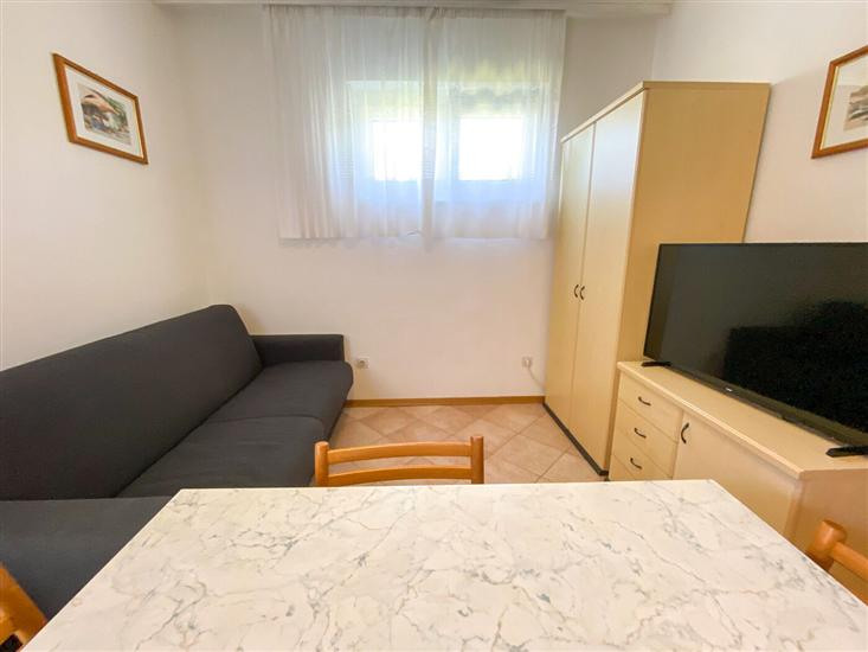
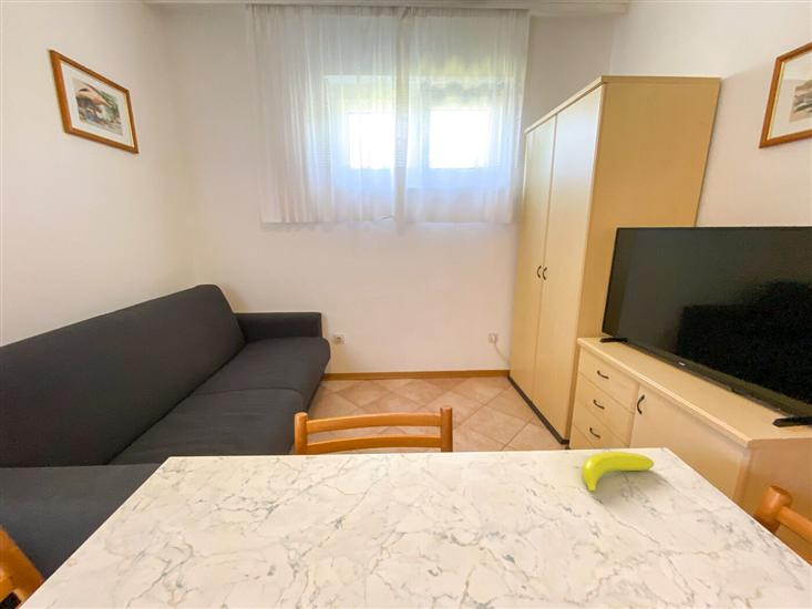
+ banana (619, 468)
